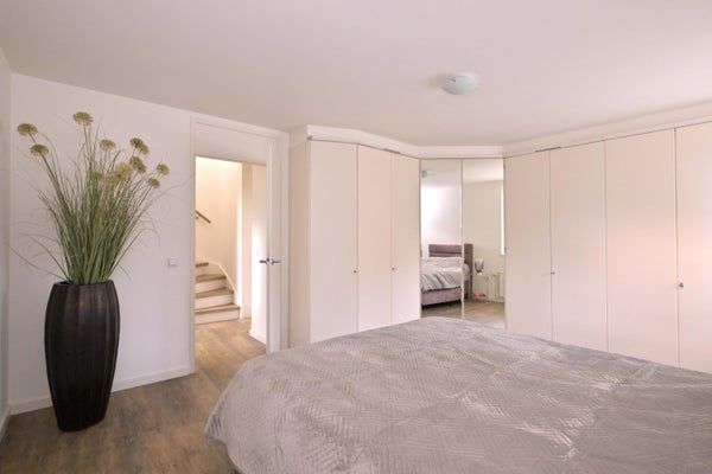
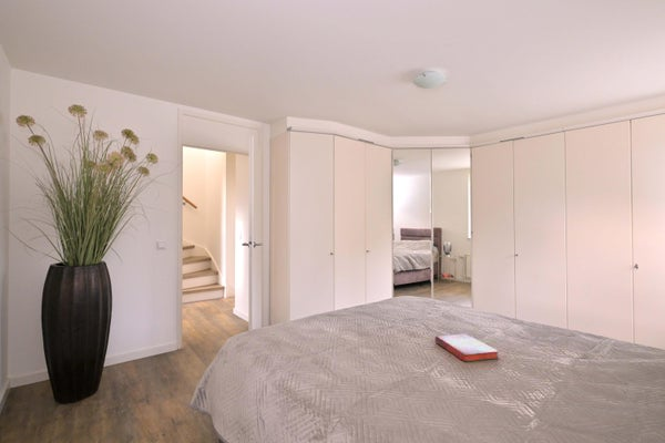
+ hardback book (464, 346)
